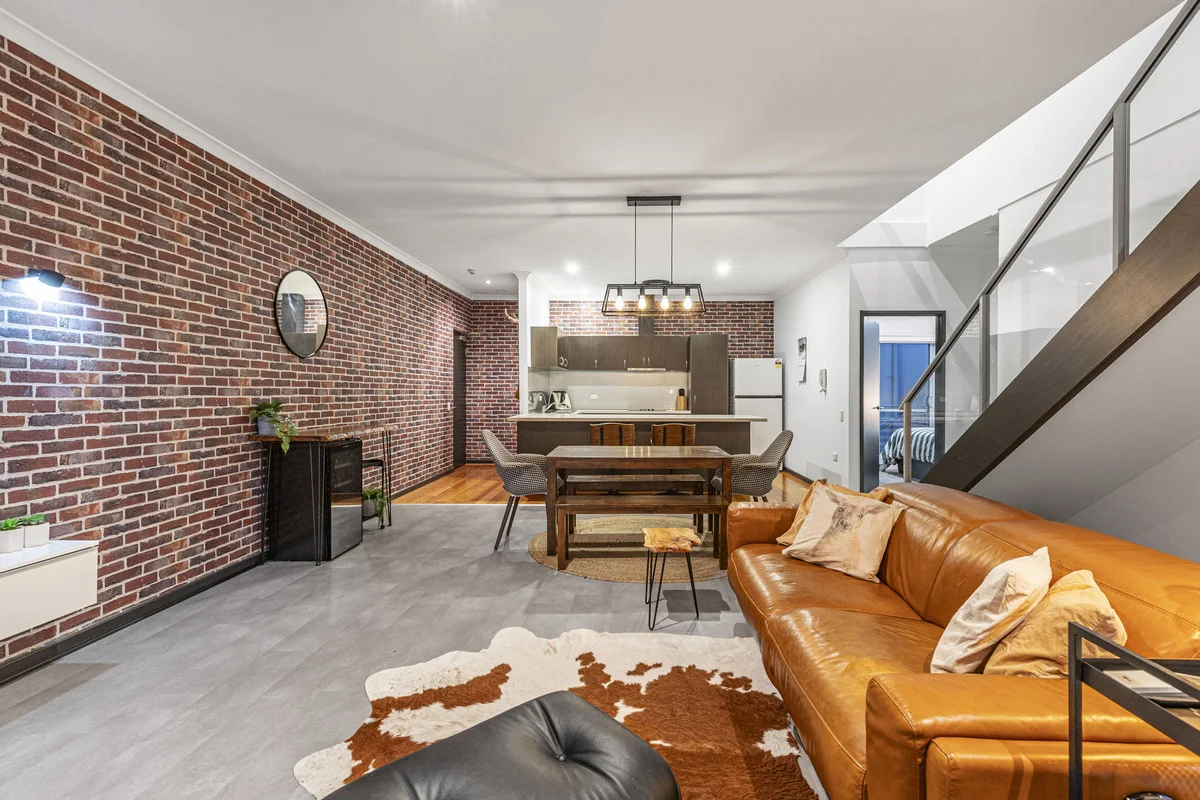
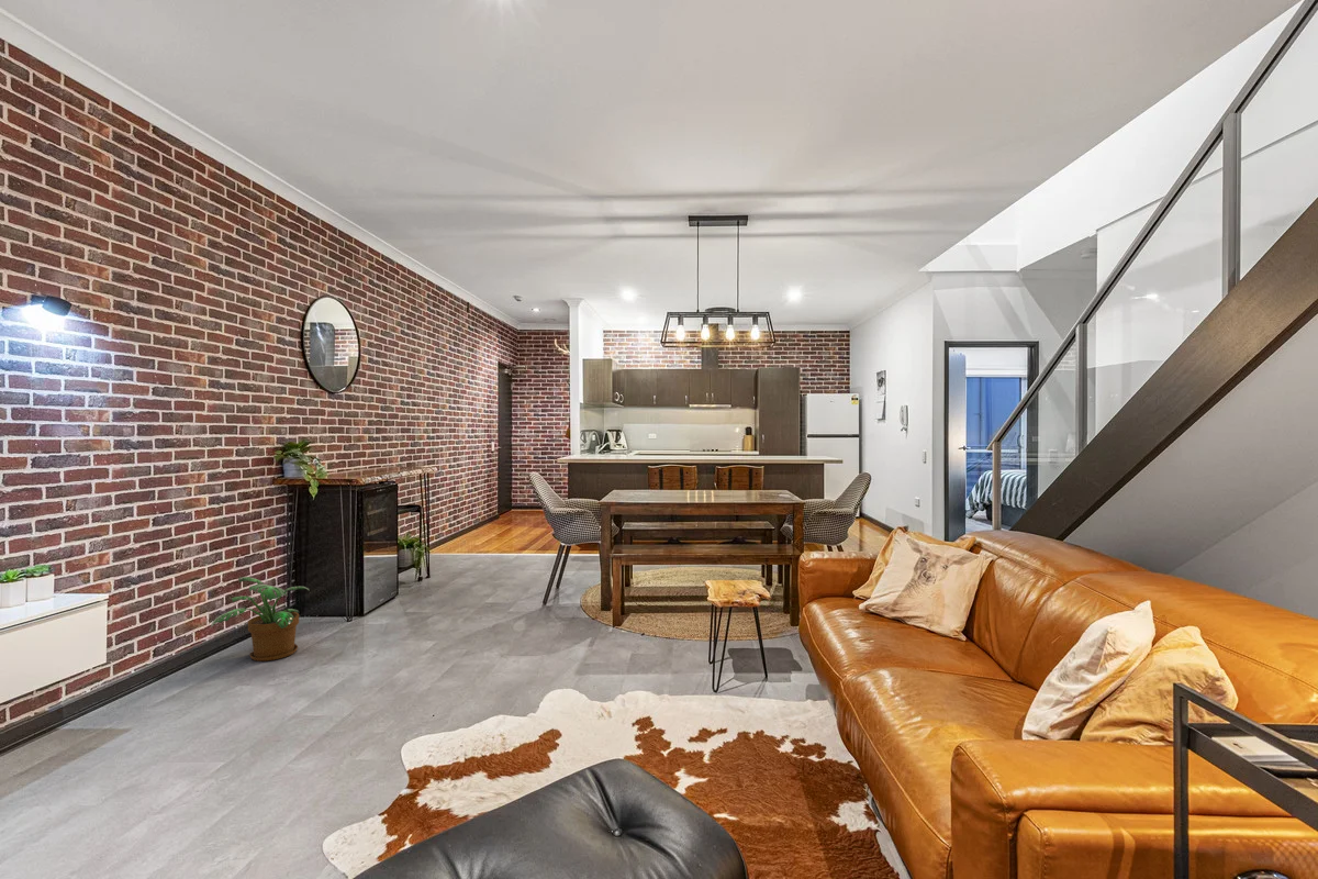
+ potted plant (260, 617)
